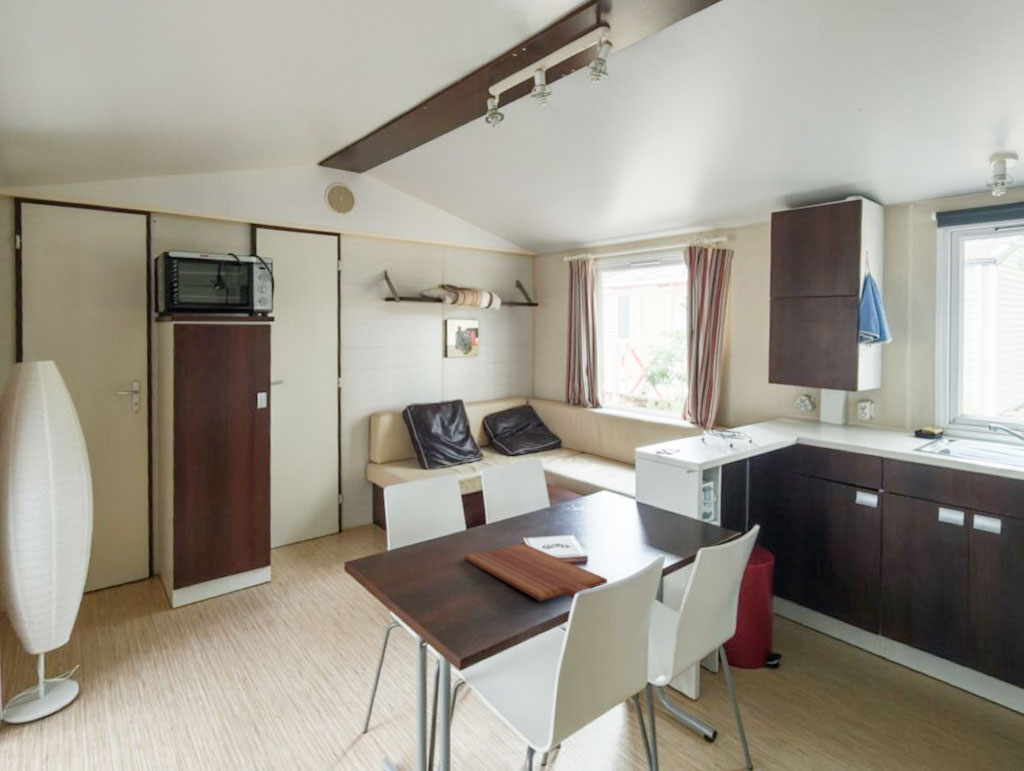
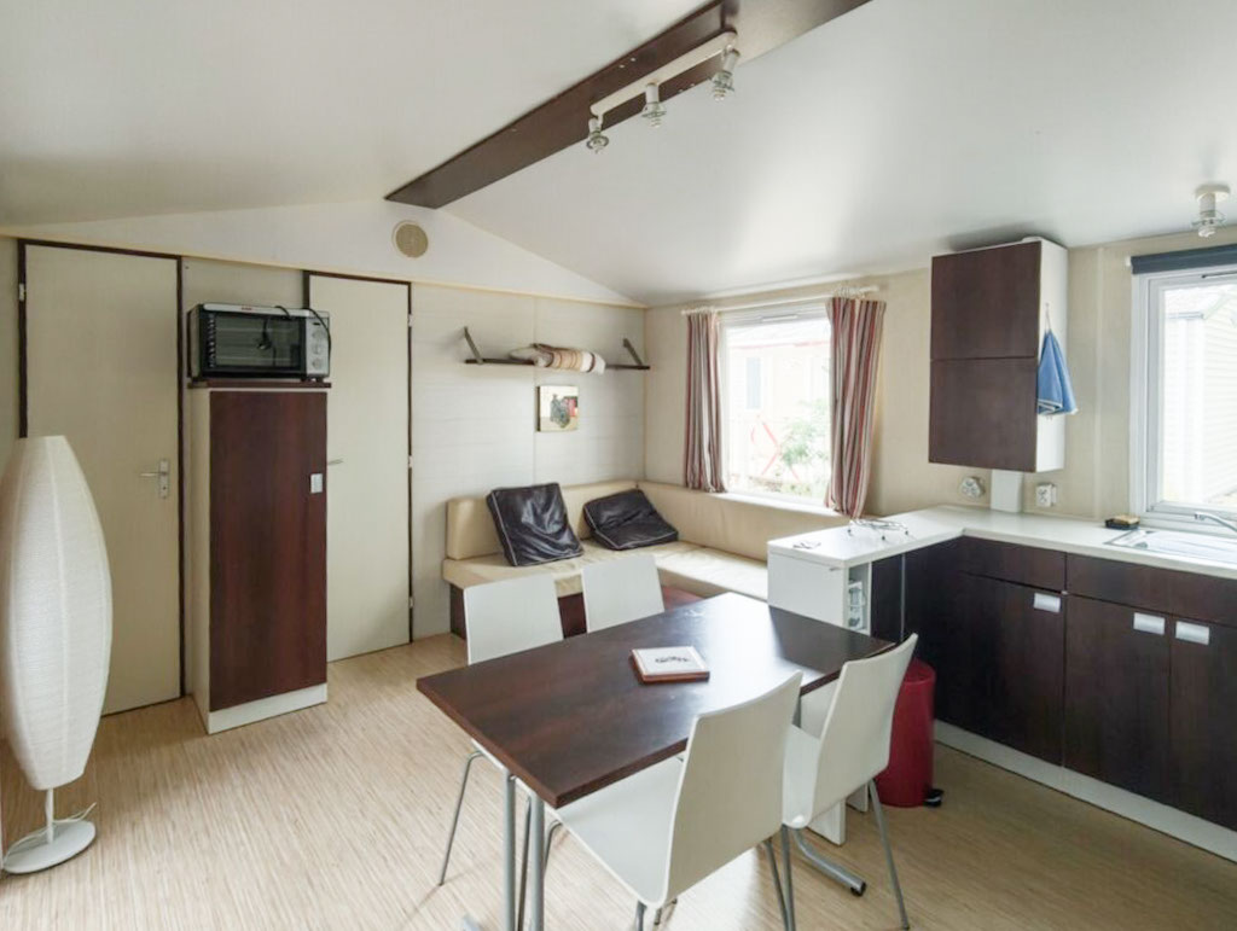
- cutting board (534, 570)
